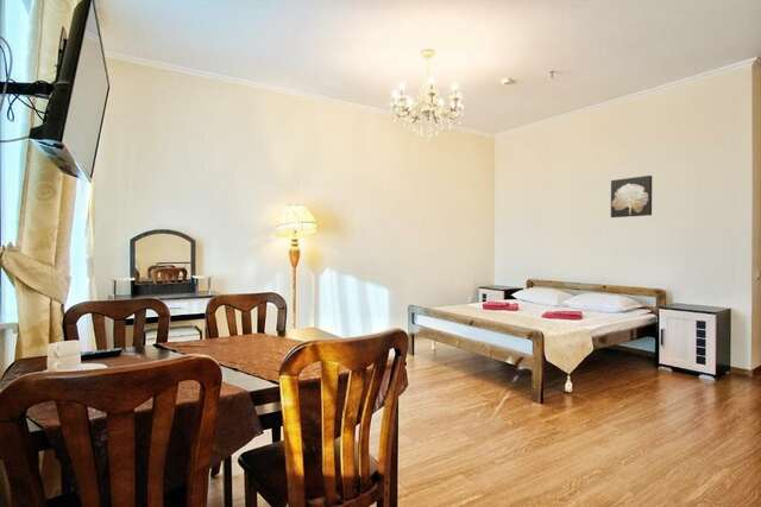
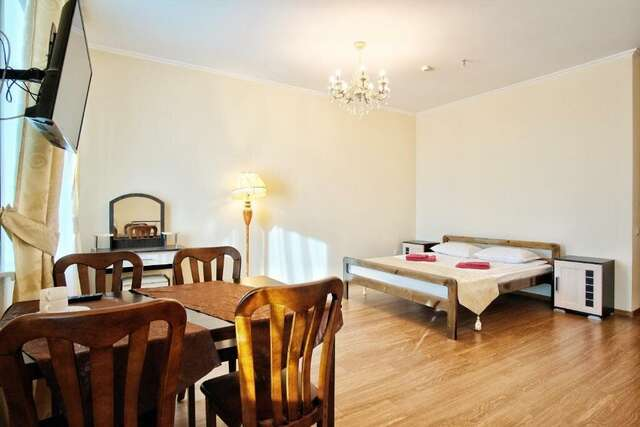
- wall art (630, 197)
